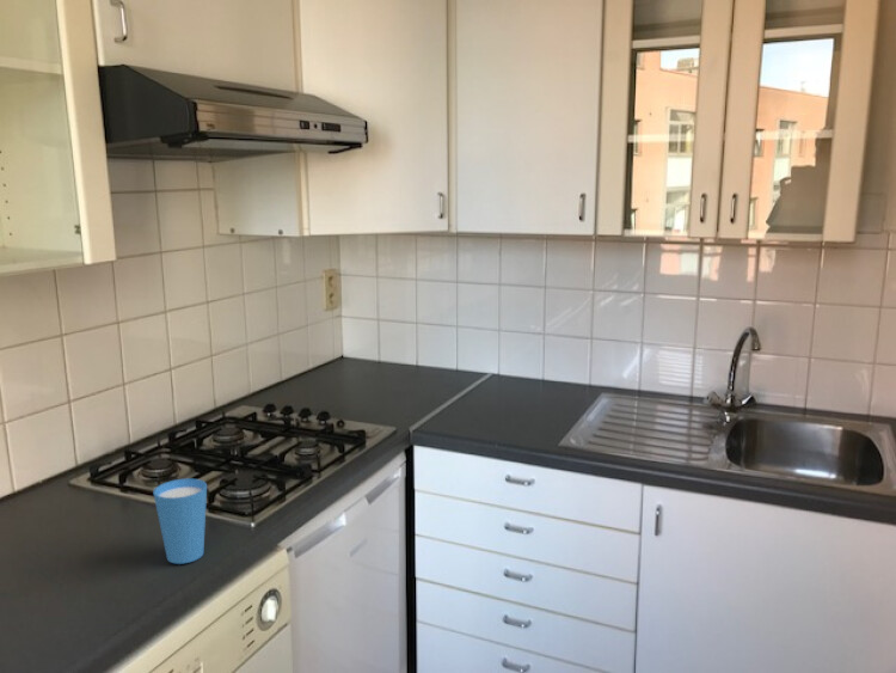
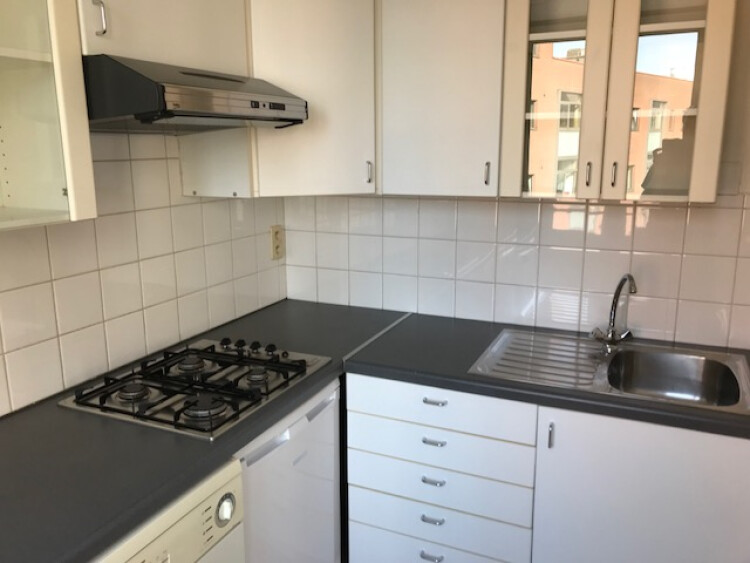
- cup (183, 521)
